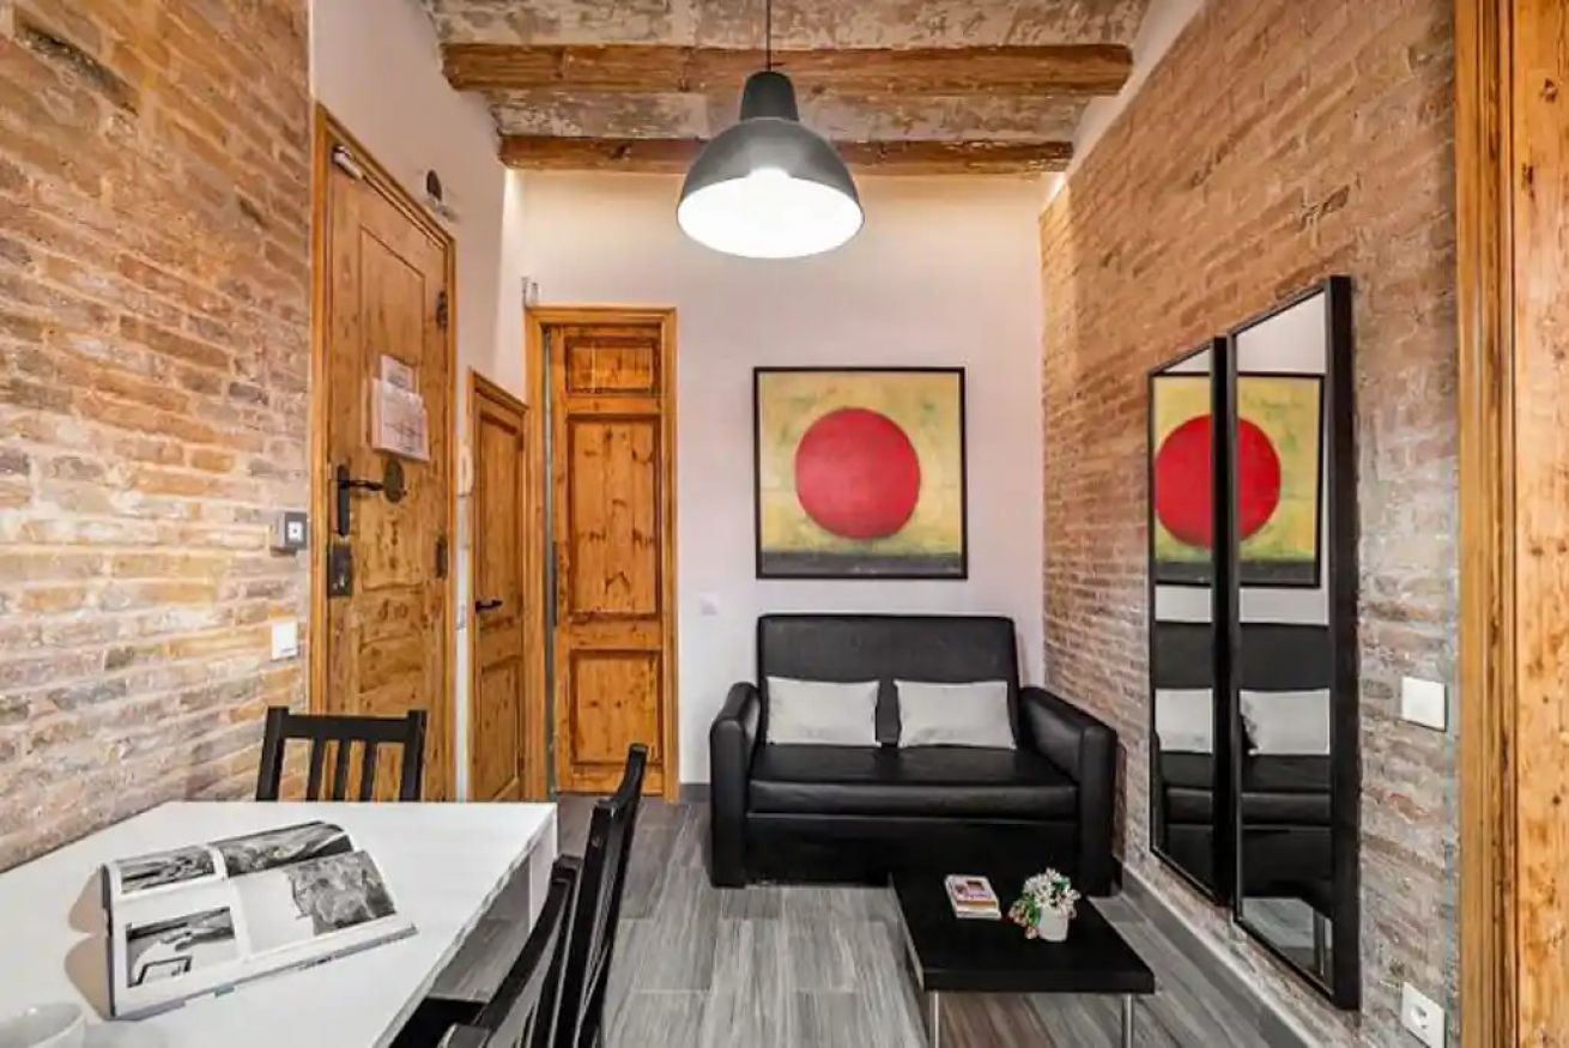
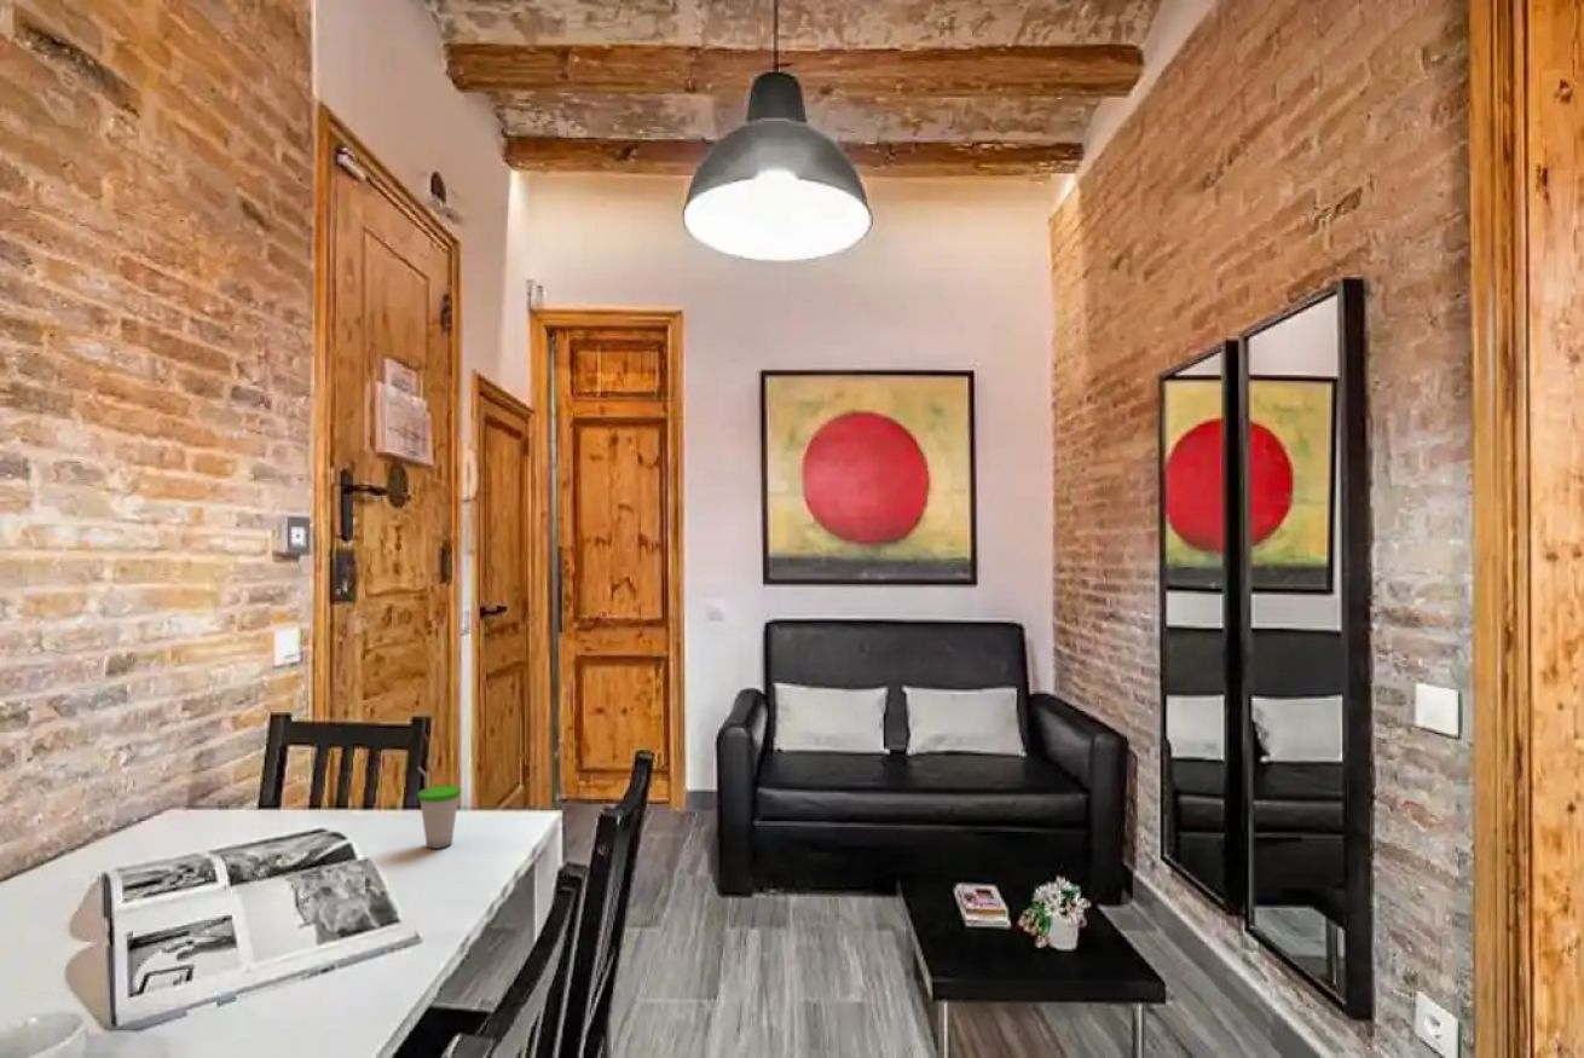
+ cup (439, 805)
